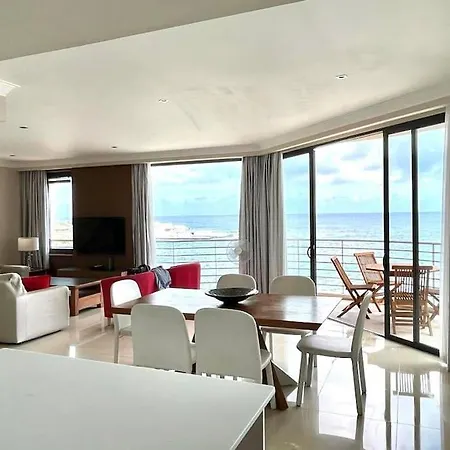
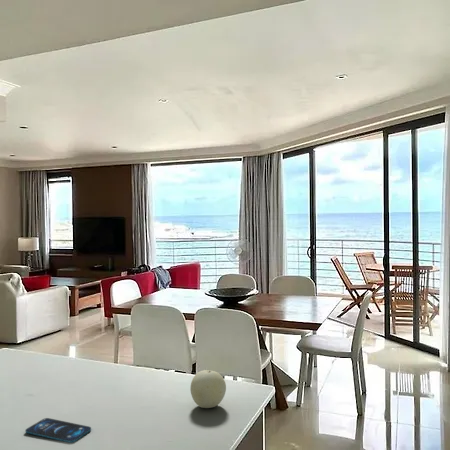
+ smartphone (58, 429)
+ fruit (208, 388)
